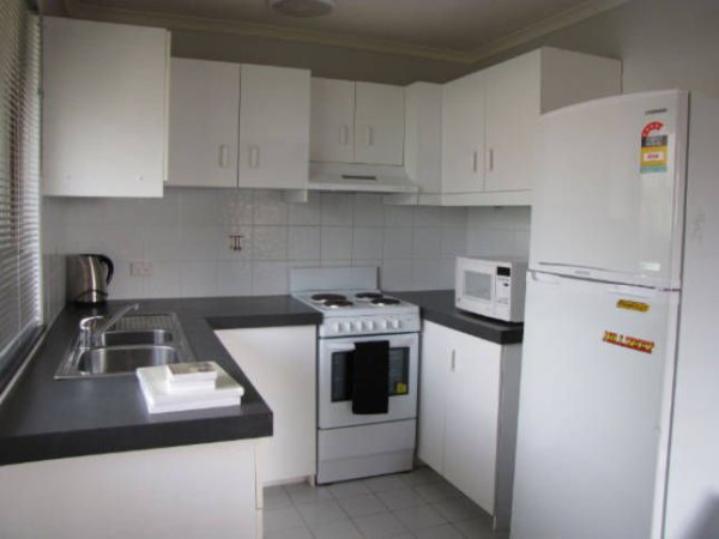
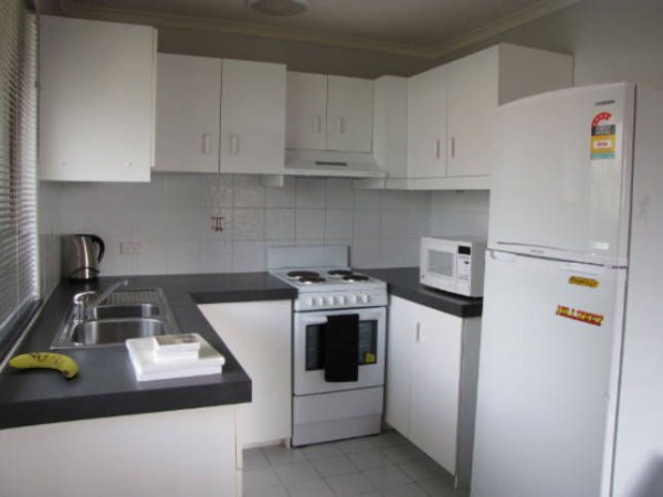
+ fruit (43, 366)
